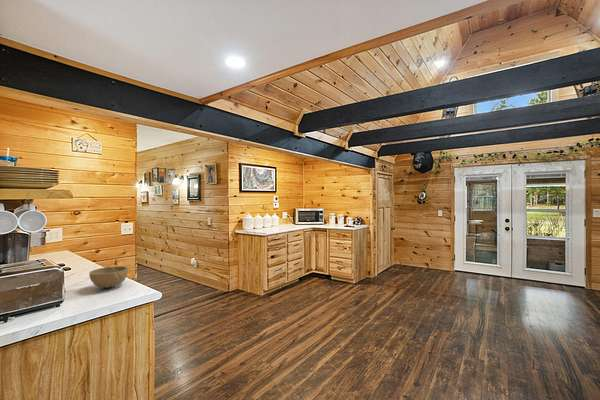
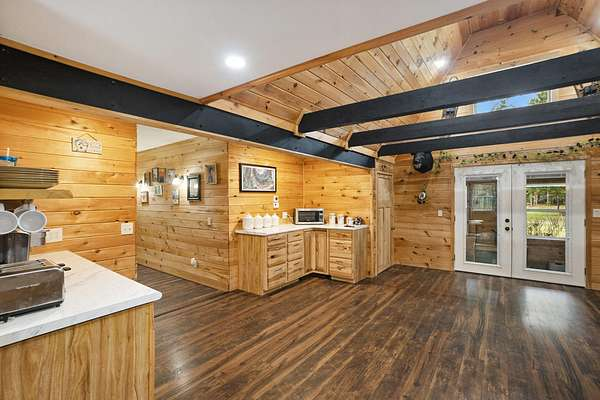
- bowl (109, 278)
